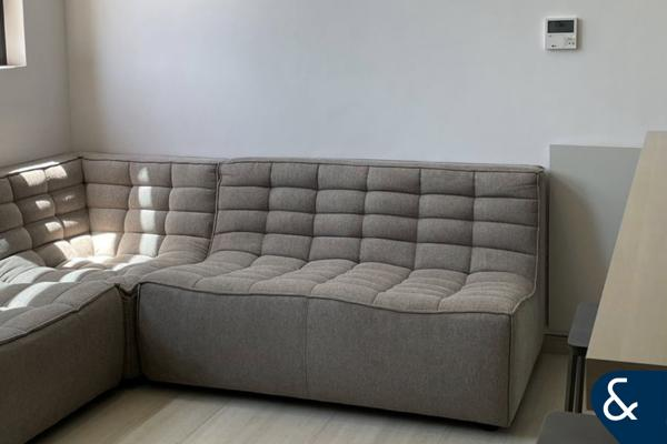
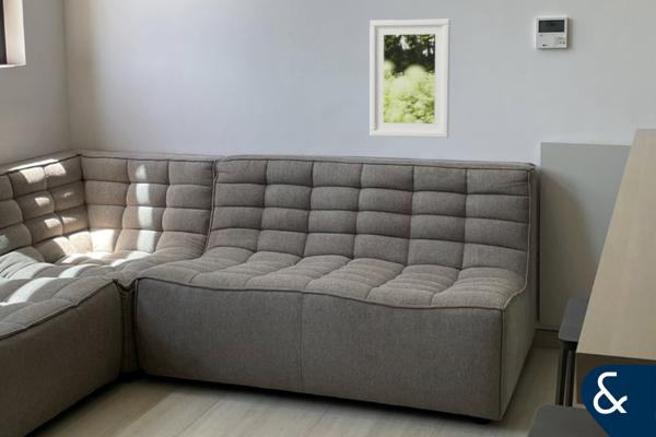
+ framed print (409, 79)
